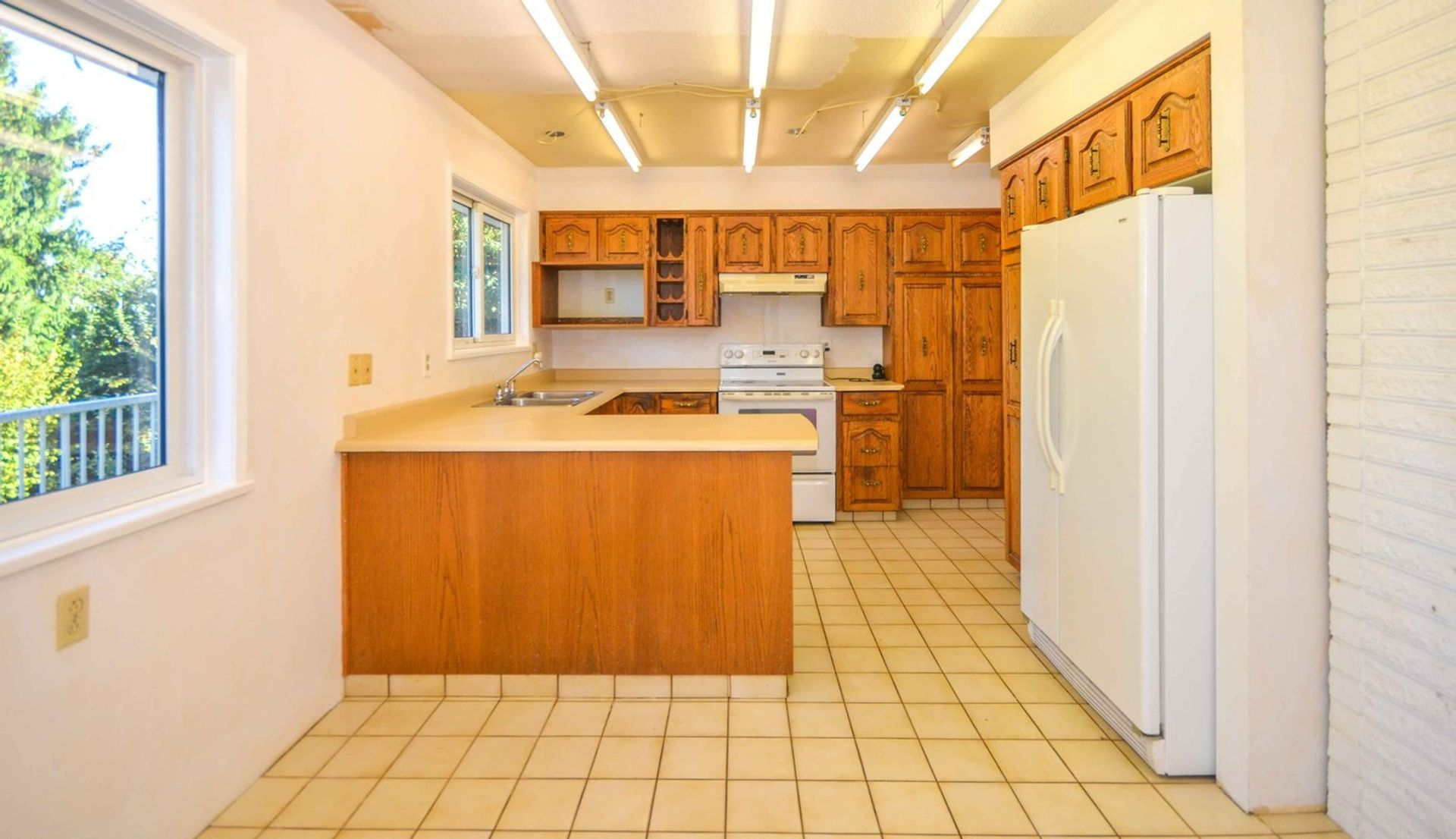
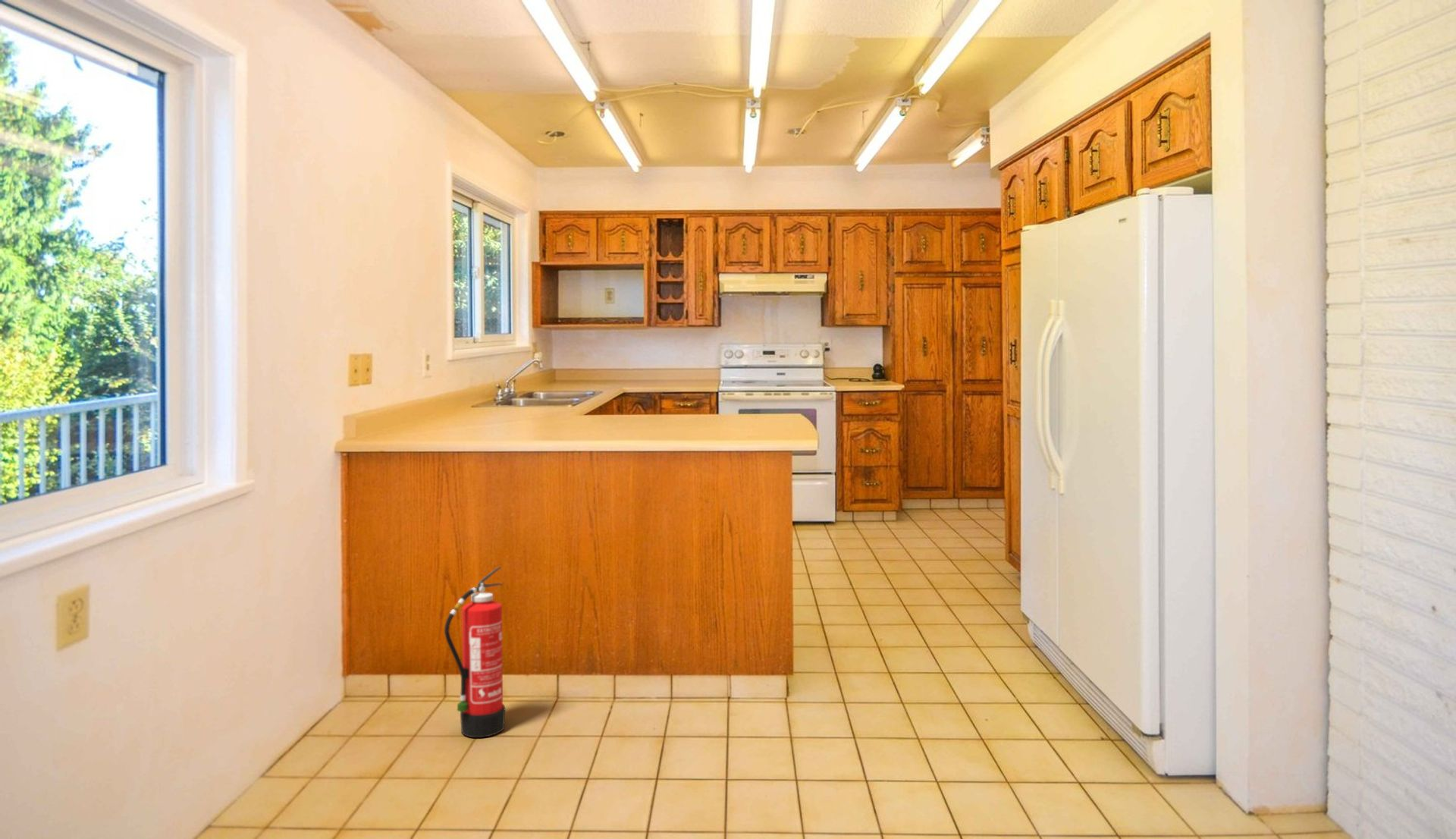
+ fire extinguisher (475, 652)
